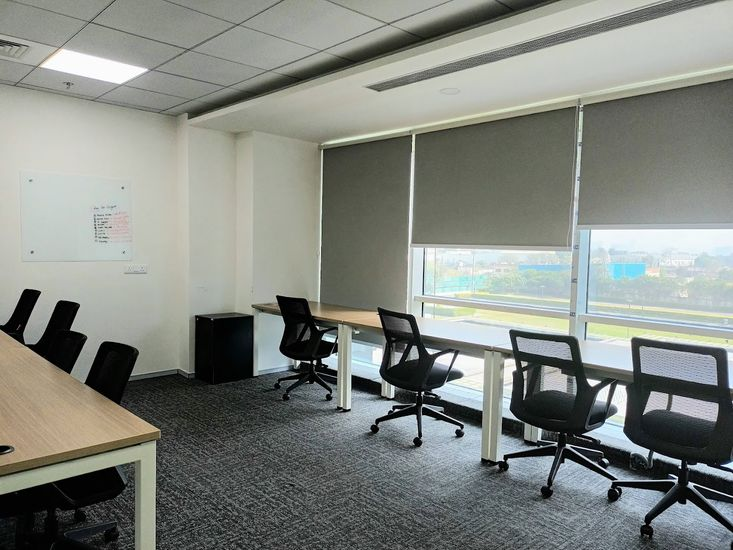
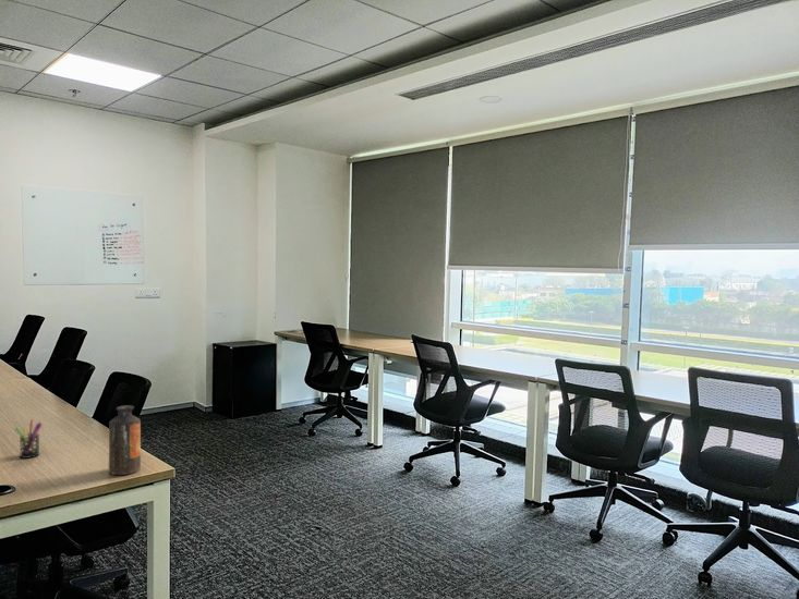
+ pen holder (27, 438)
+ bottle (124, 438)
